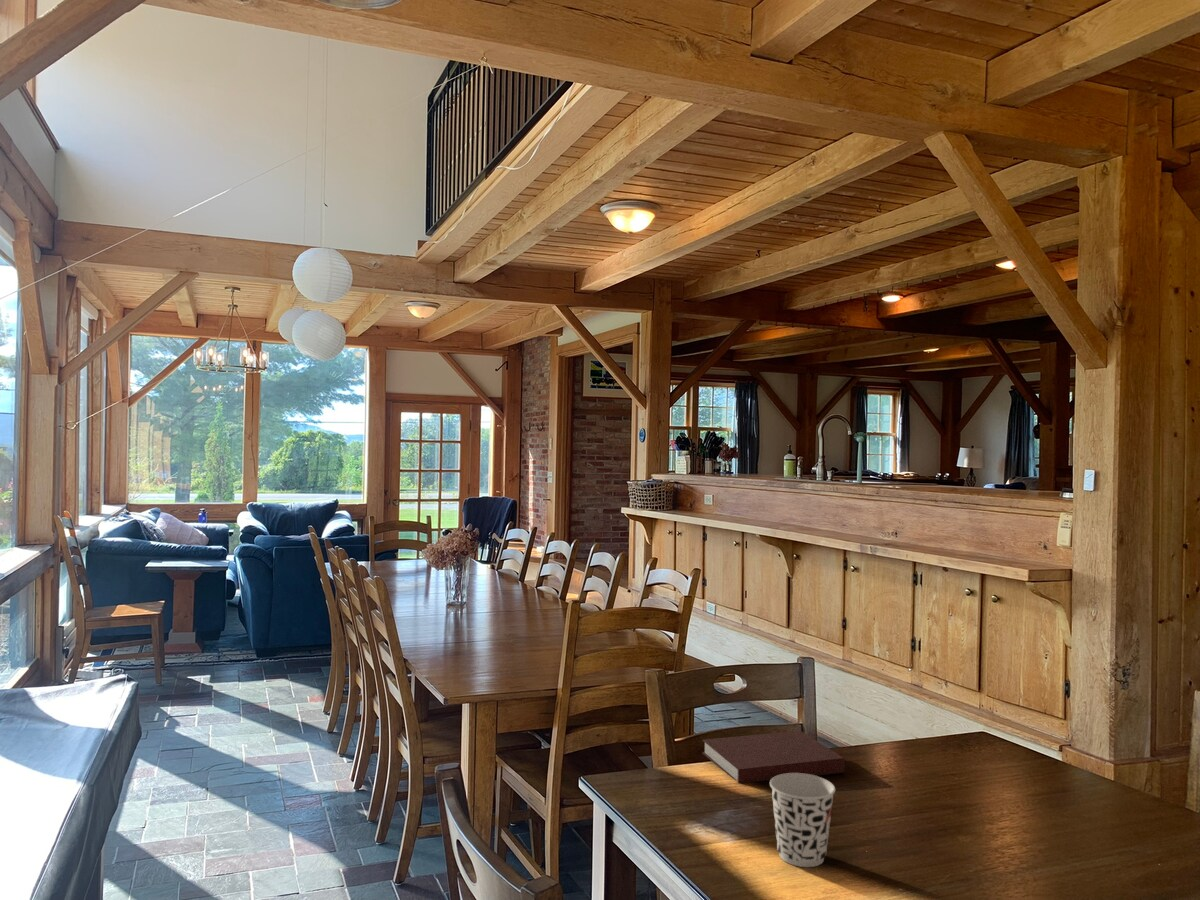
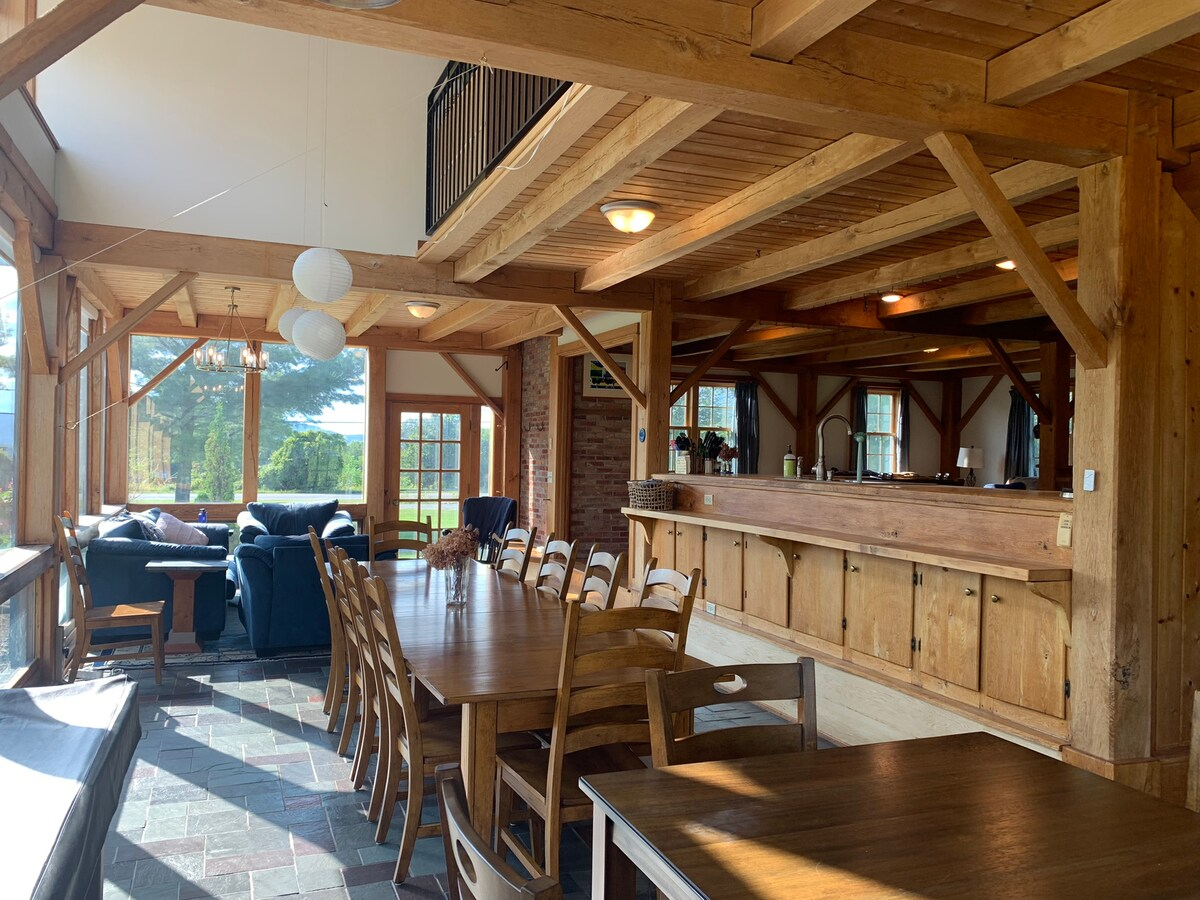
- cup (801, 820)
- notebook (771, 755)
